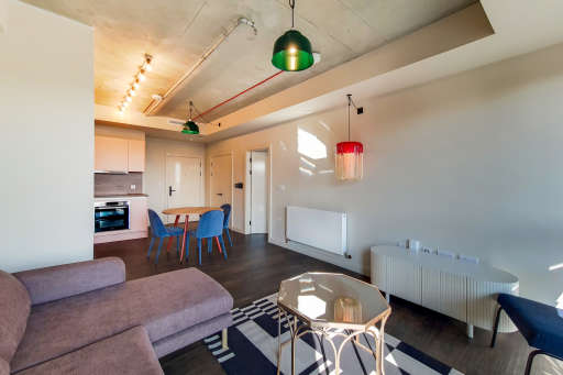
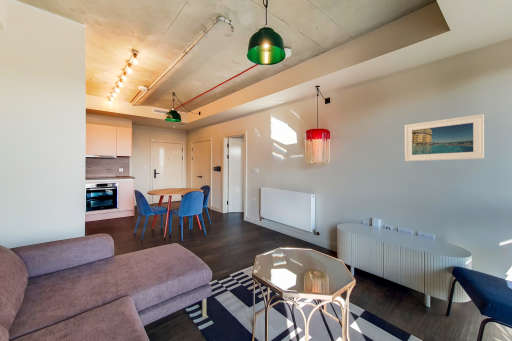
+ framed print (440, 140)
